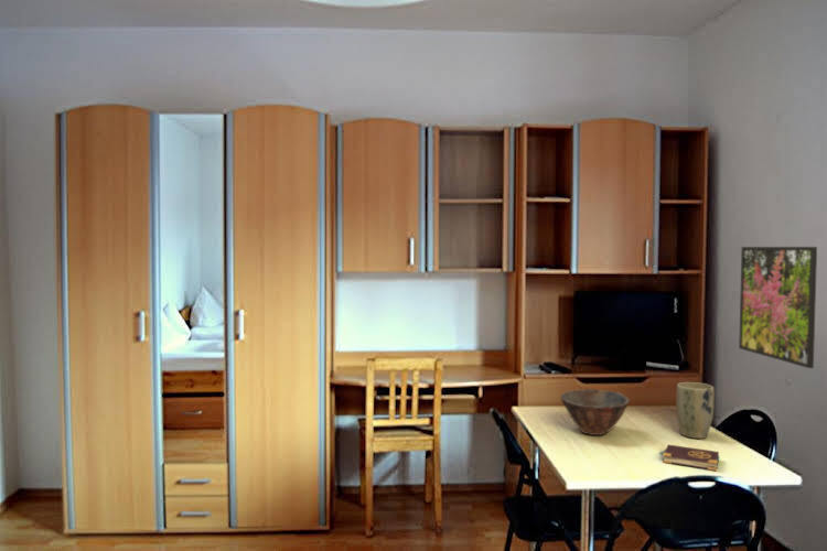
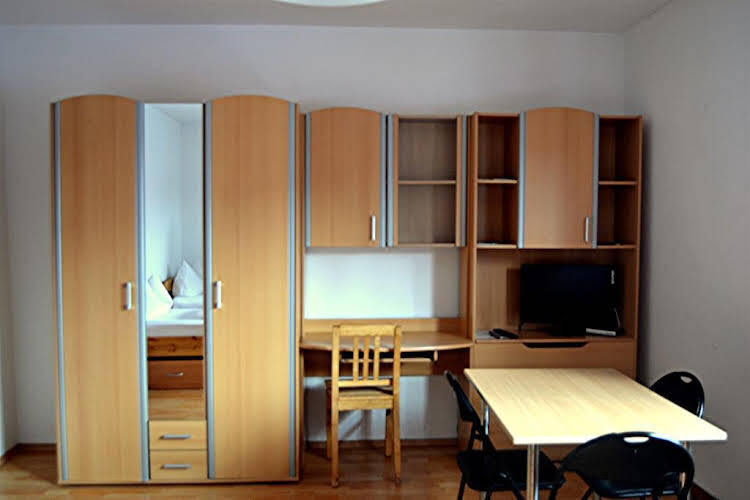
- plant pot (694, 410)
- book (690, 456)
- bowl (593, 414)
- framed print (774, 302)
